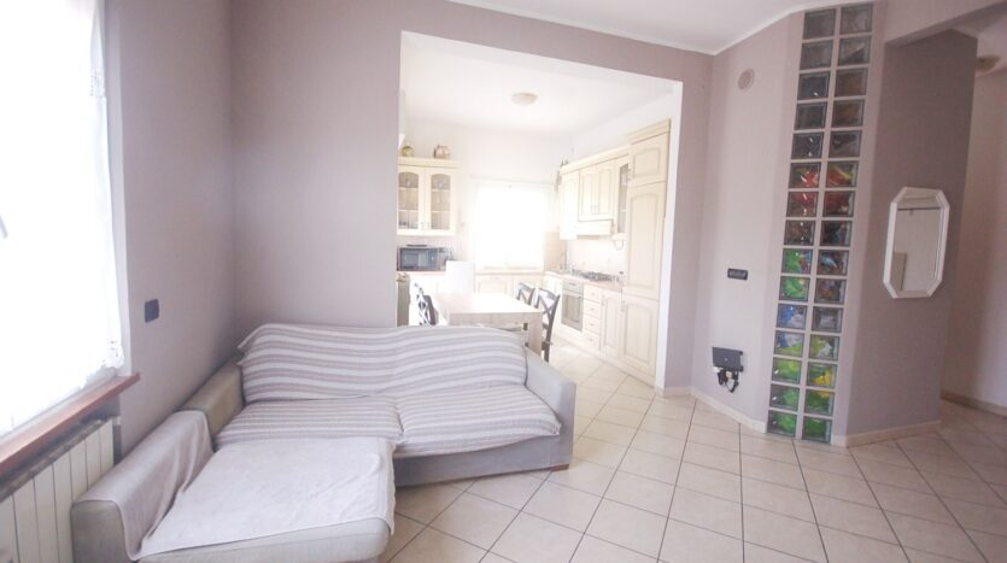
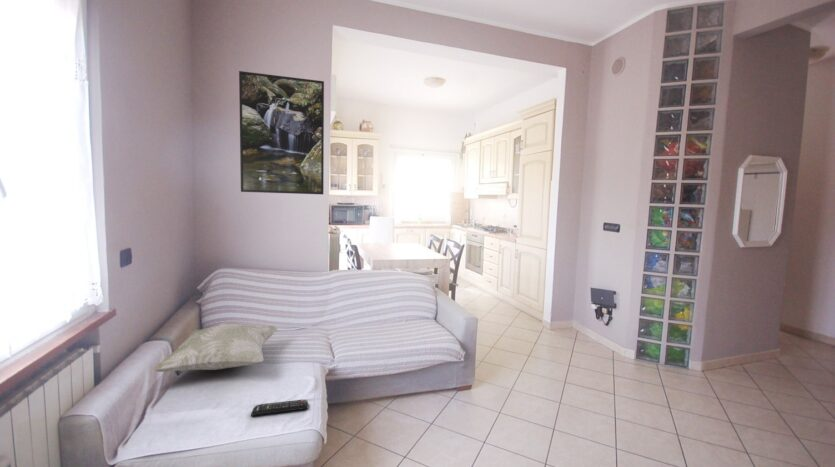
+ decorative pillow (224, 345)
+ remote control (280, 407)
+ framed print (283, 135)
